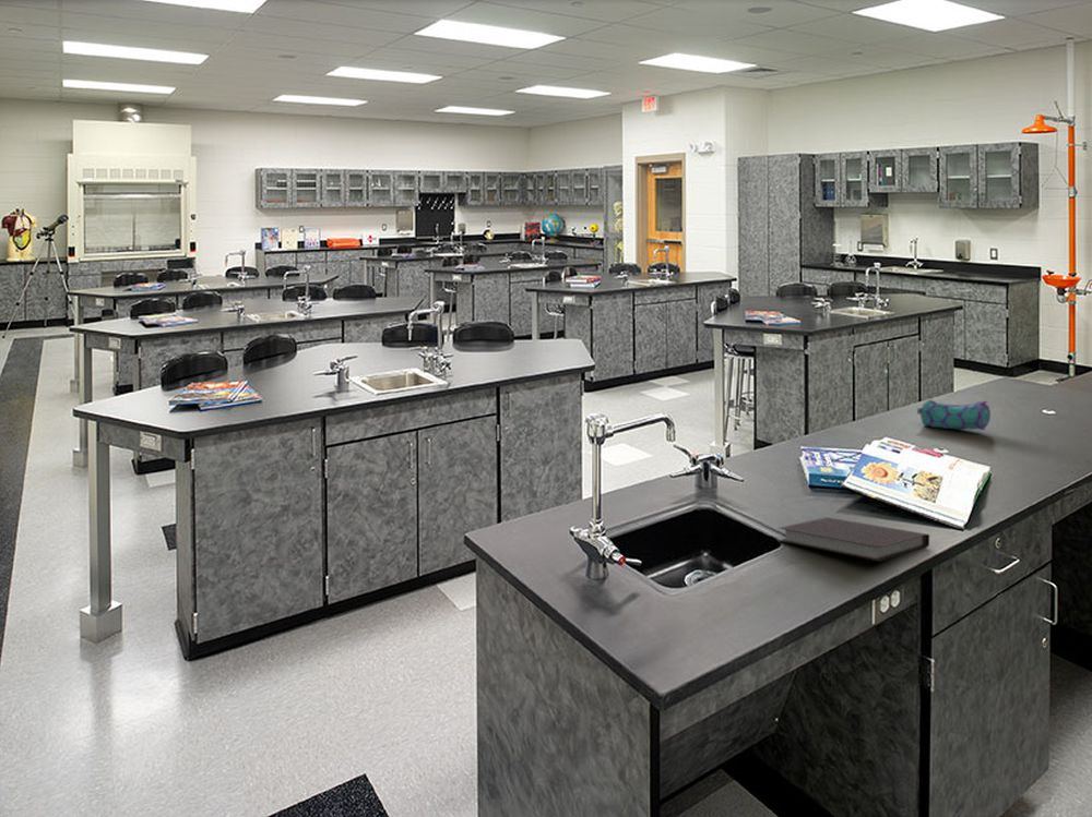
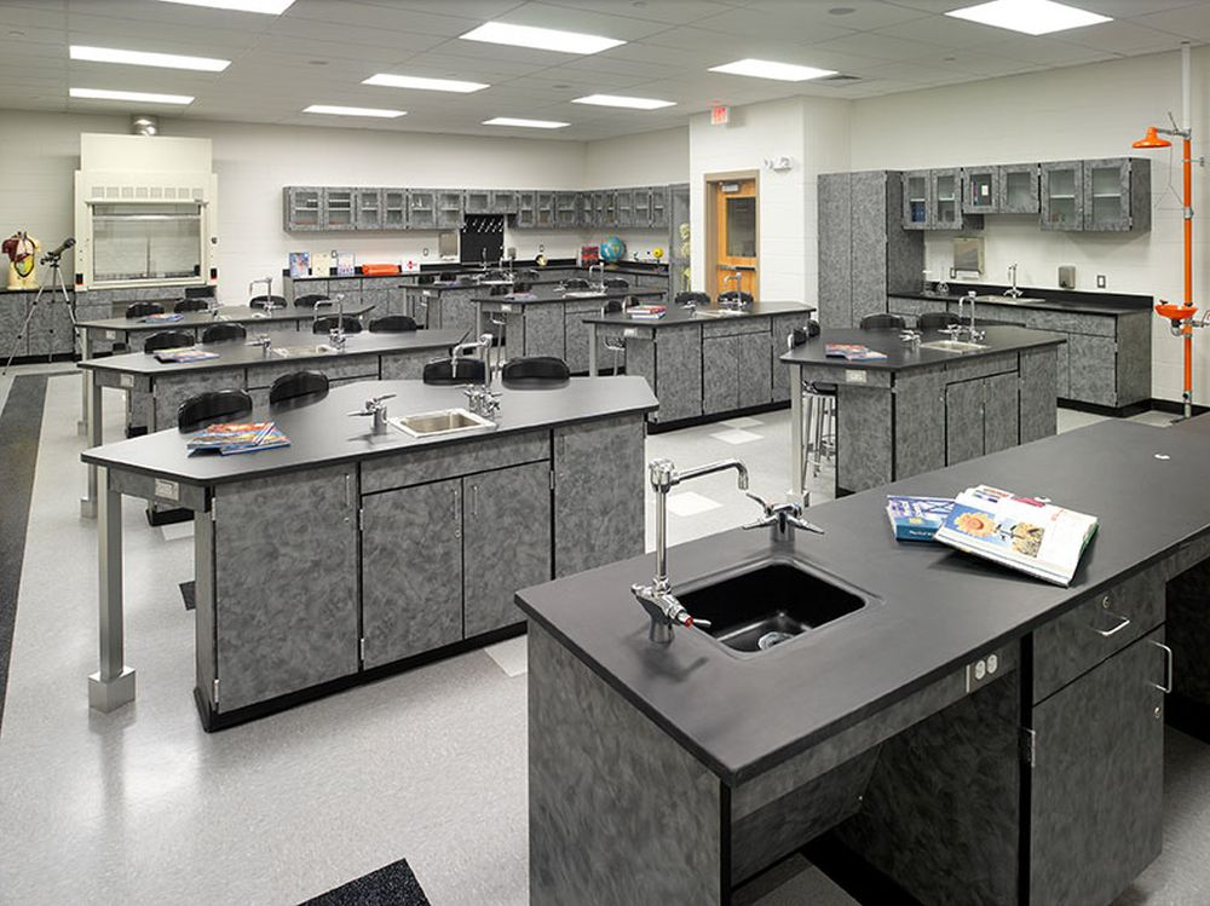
- notebook (852, 537)
- pencil case (953, 413)
